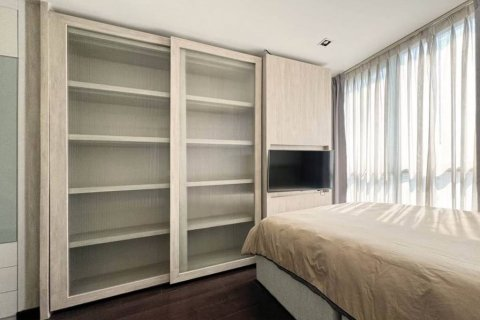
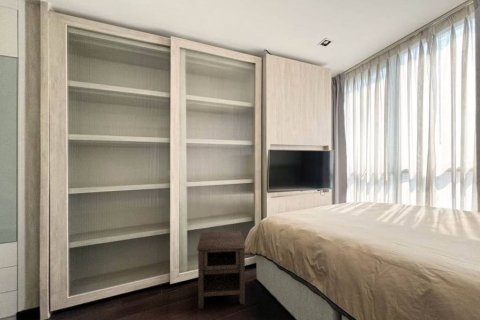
+ nightstand (221, 265)
